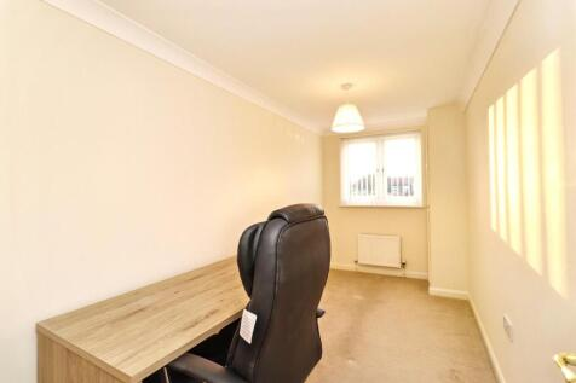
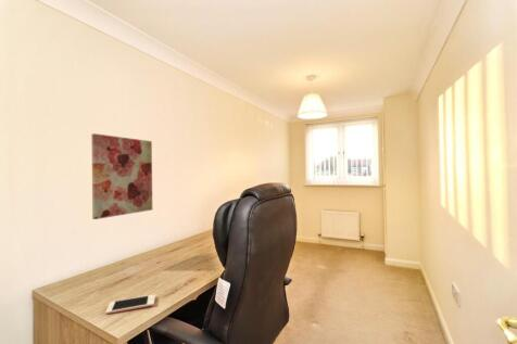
+ cell phone (131, 303)
+ wall art (125, 176)
